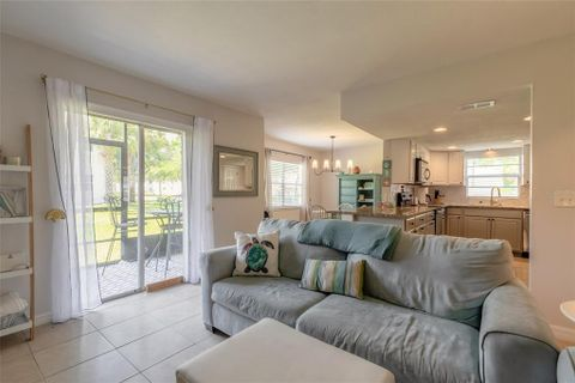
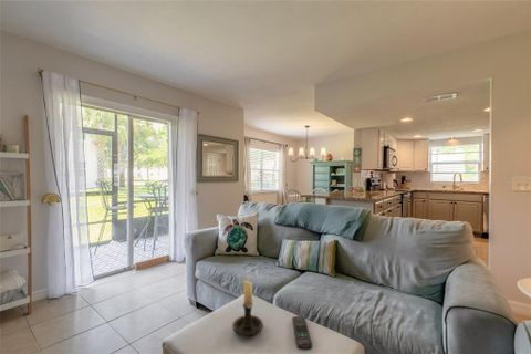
+ candle holder (248, 298)
+ remote control (301, 331)
